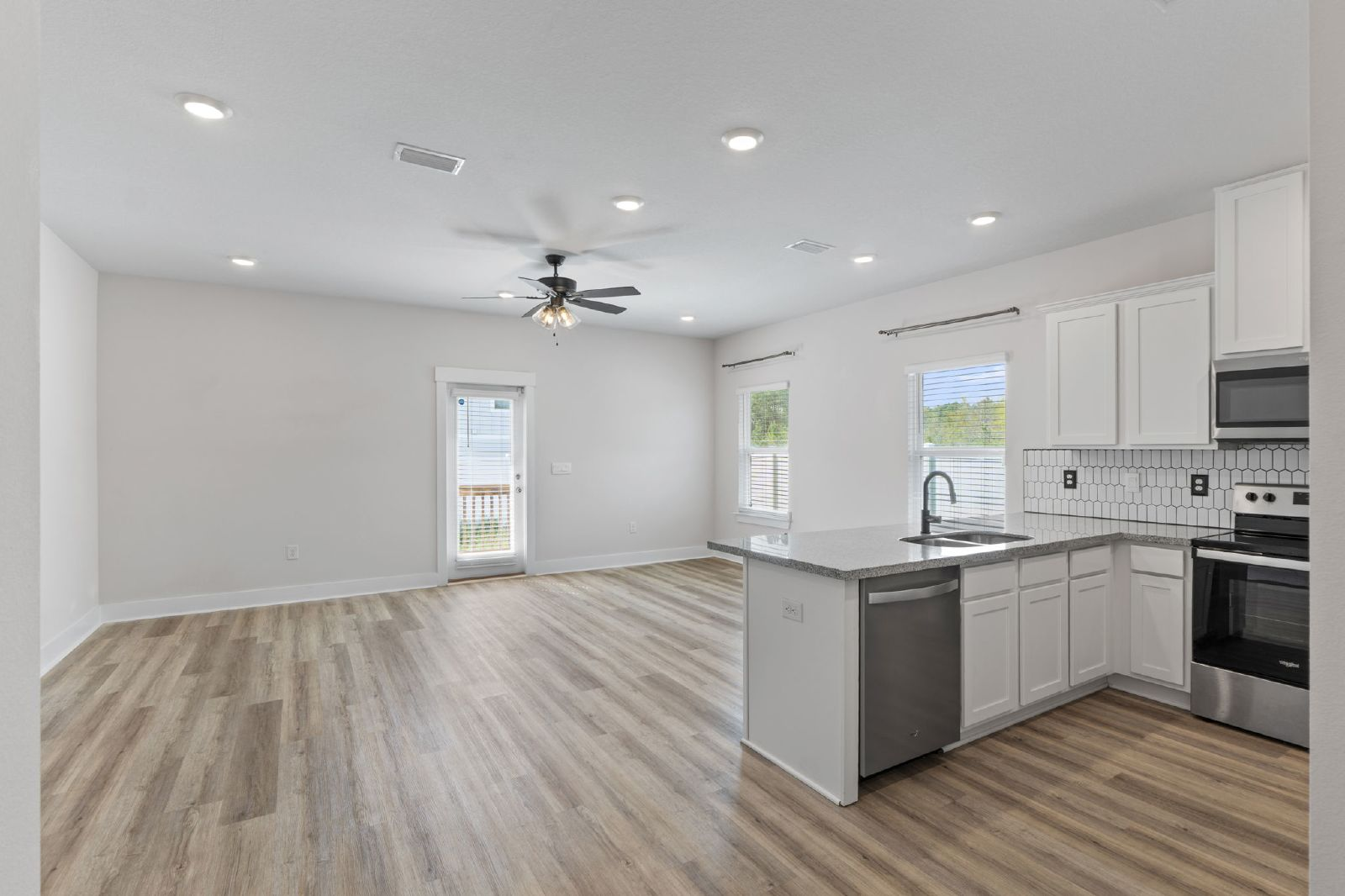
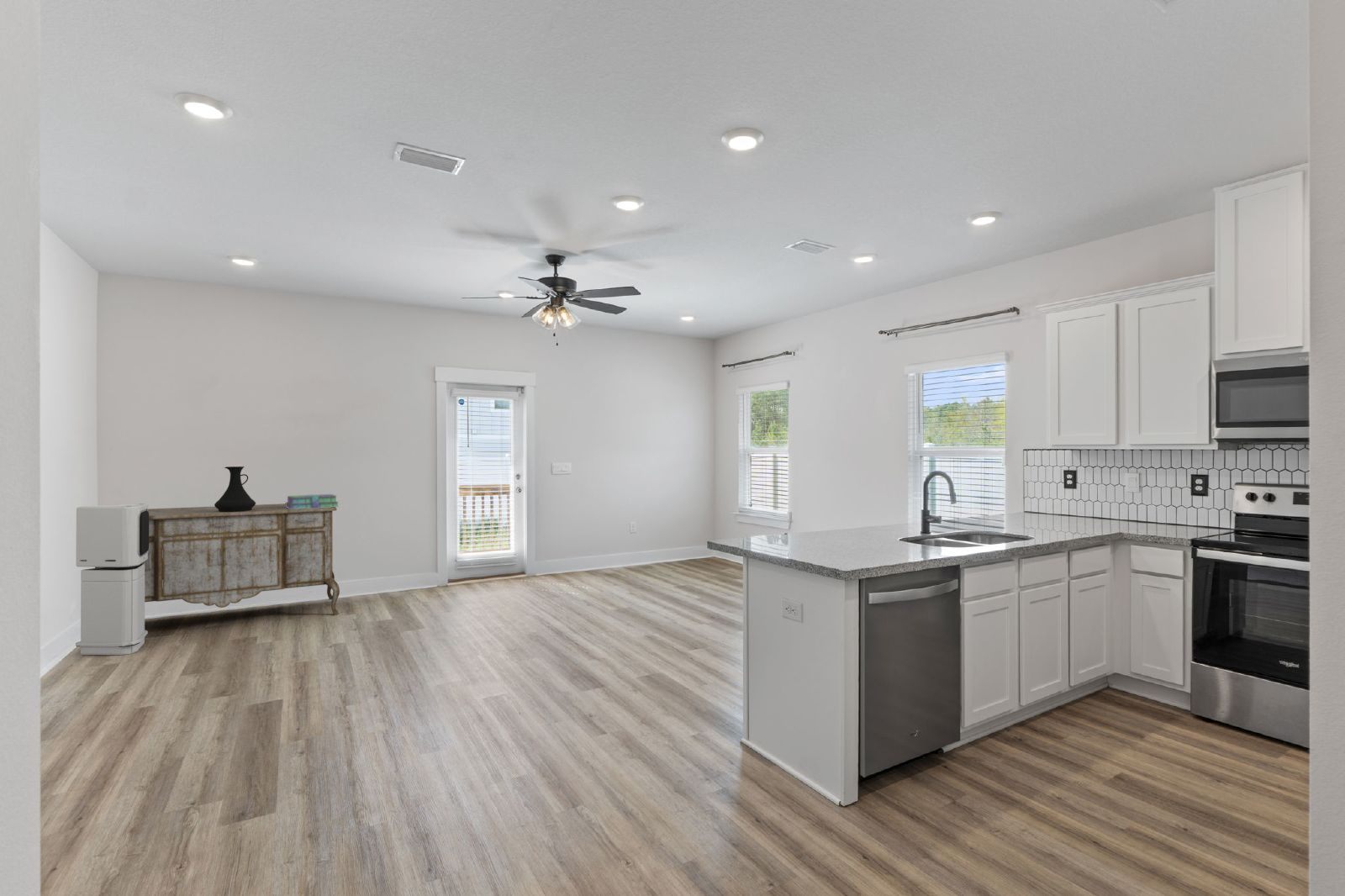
+ air purifier (111, 578)
+ stack of books (312, 501)
+ vase (235, 488)
+ sideboard (225, 563)
